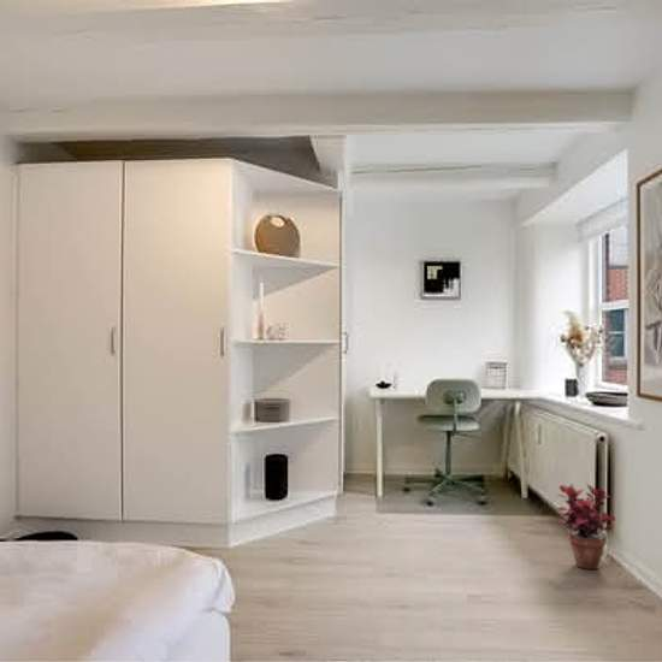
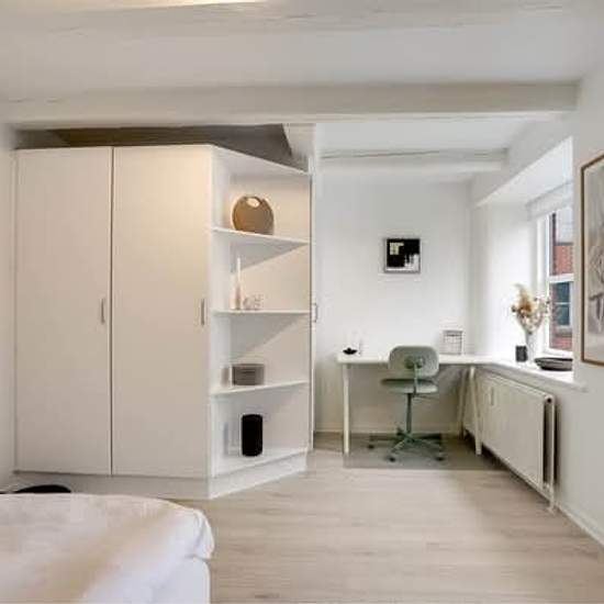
- potted plant (585, 527)
